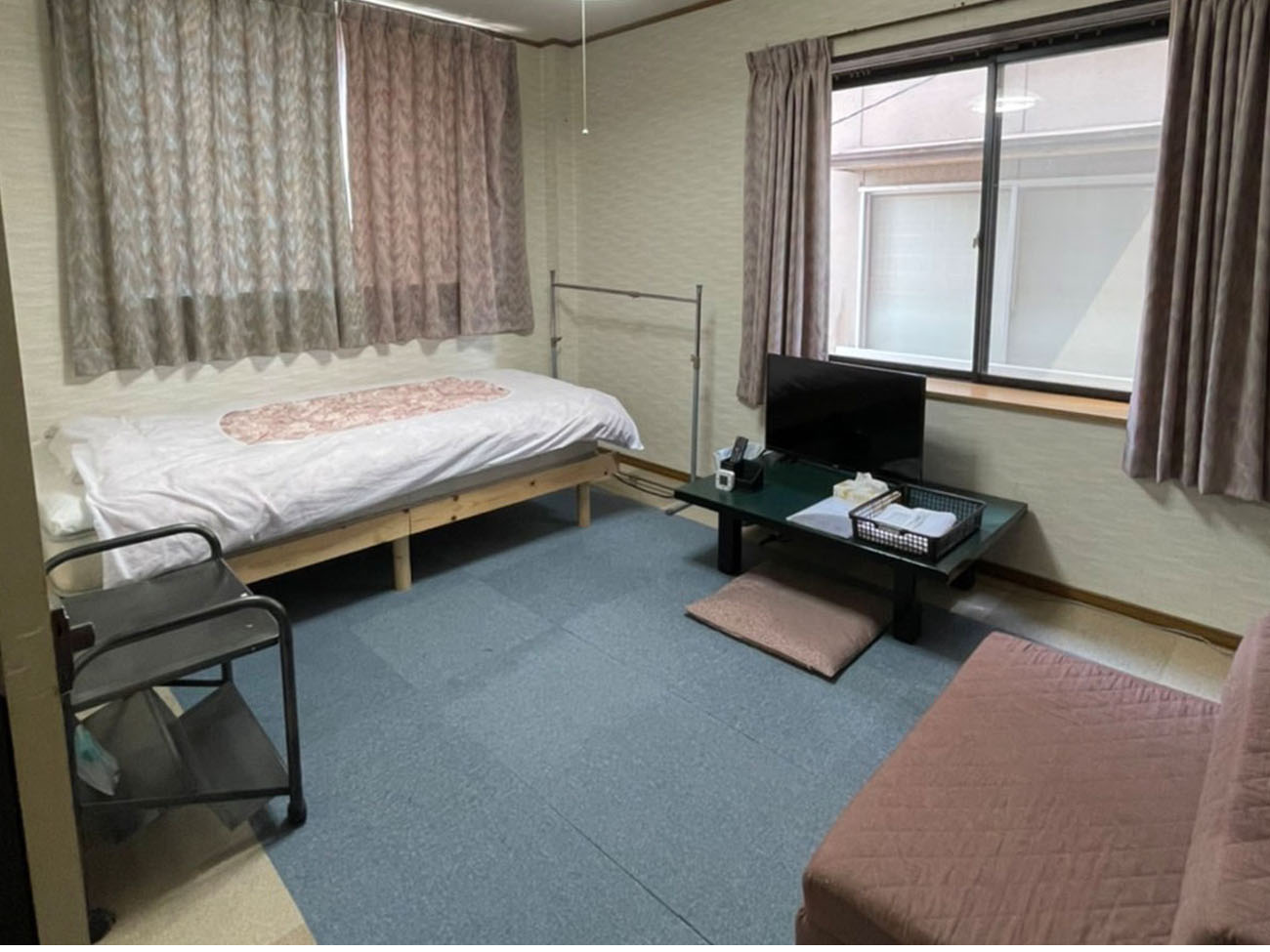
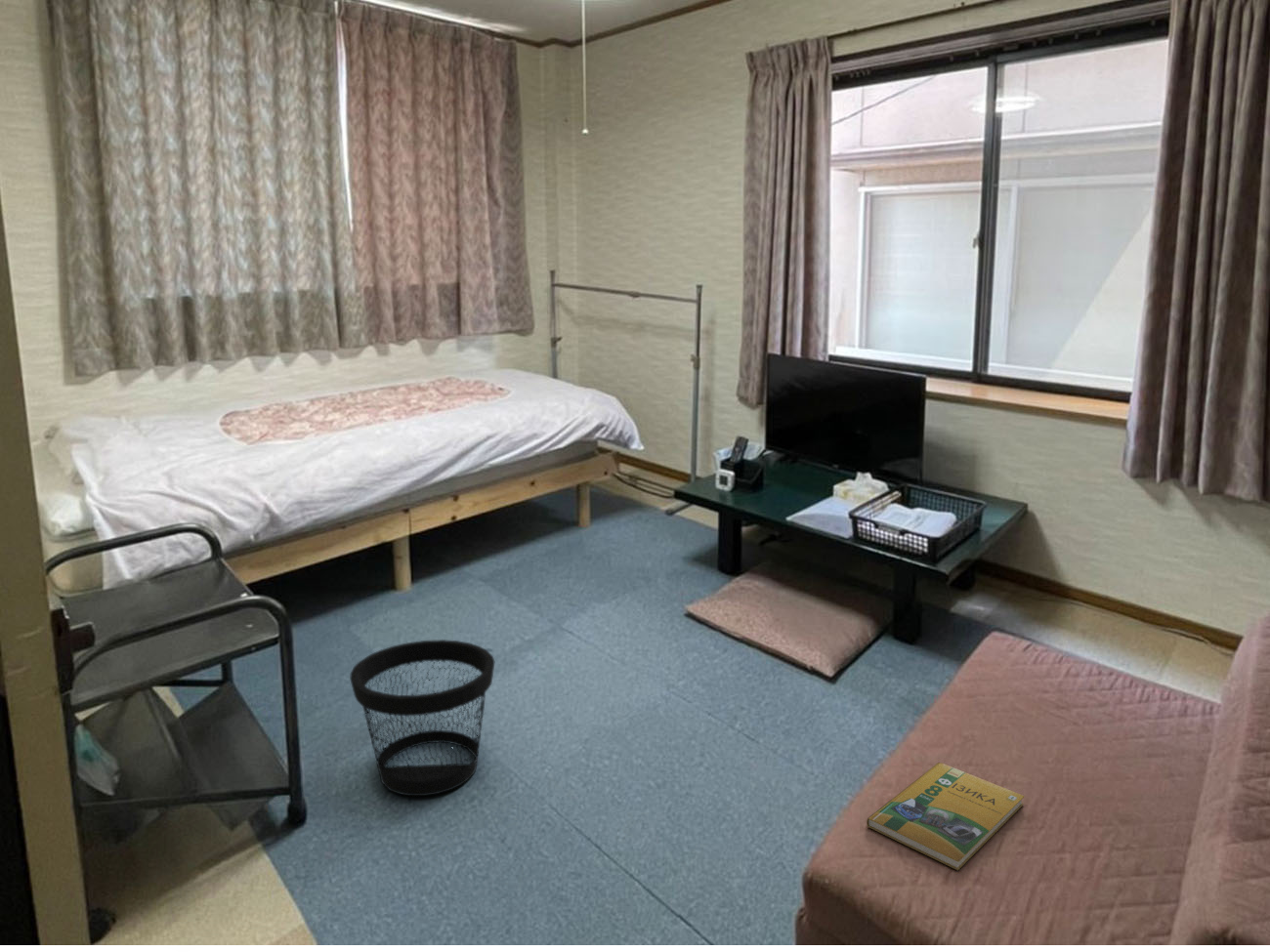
+ wastebasket (424, 719)
+ booklet (947, 810)
